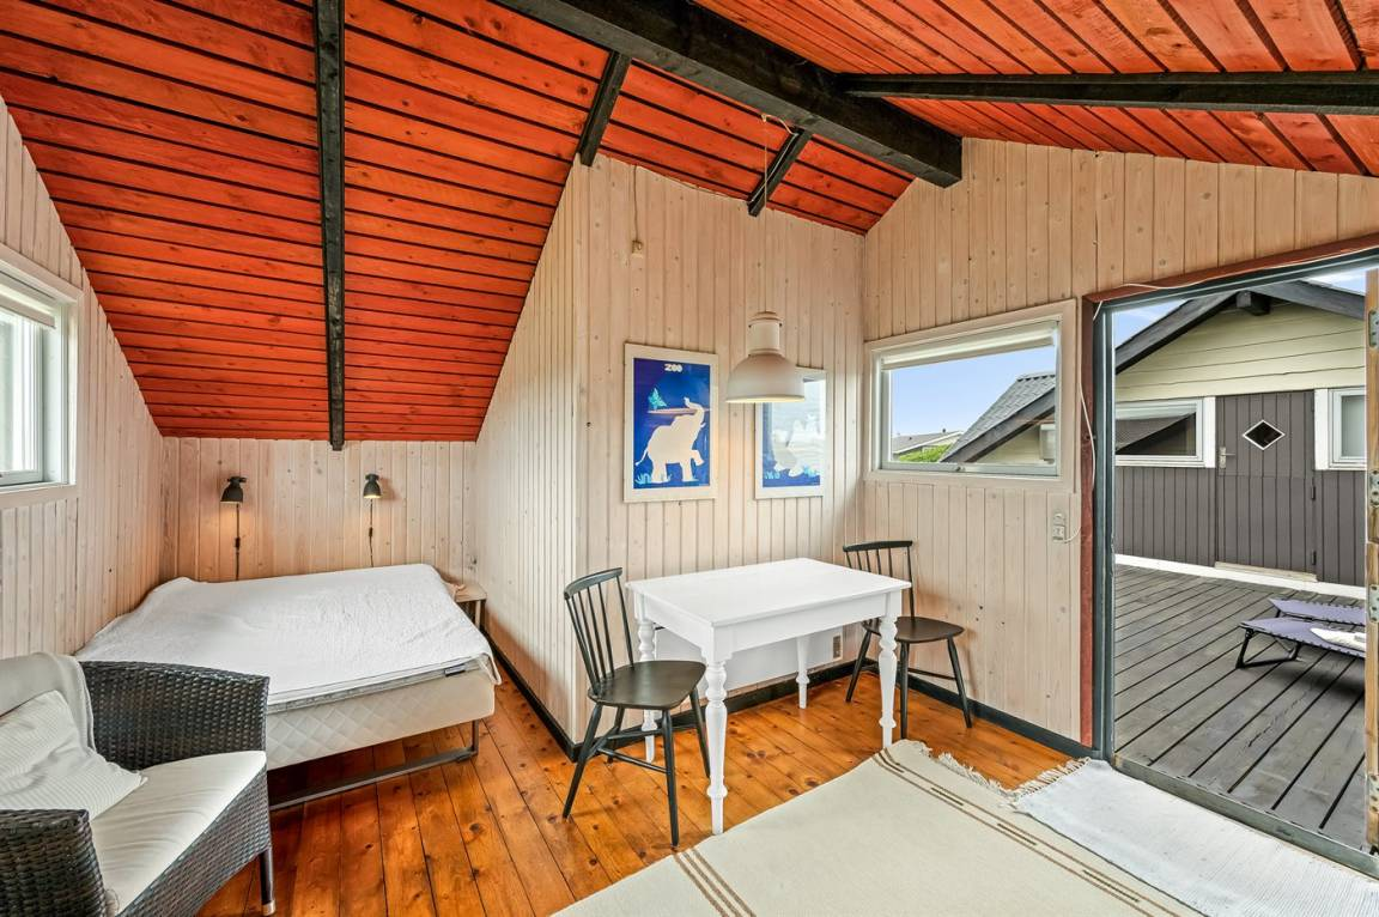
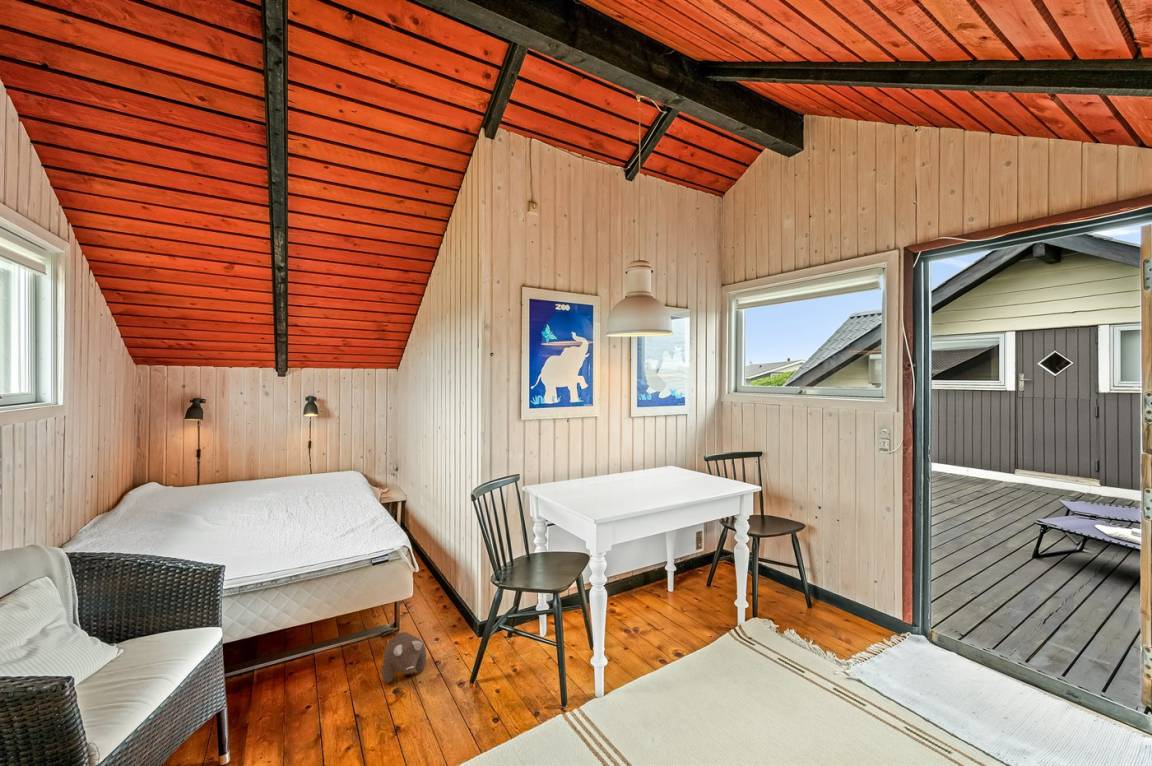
+ plush toy (403, 655)
